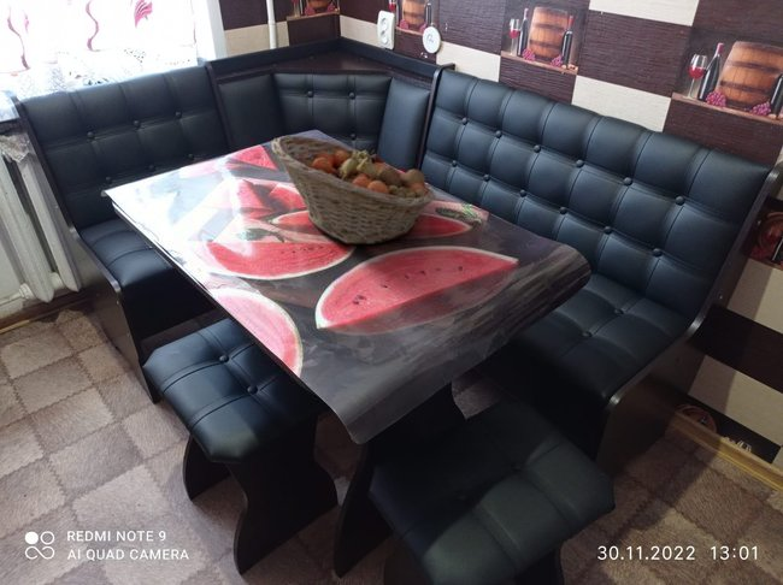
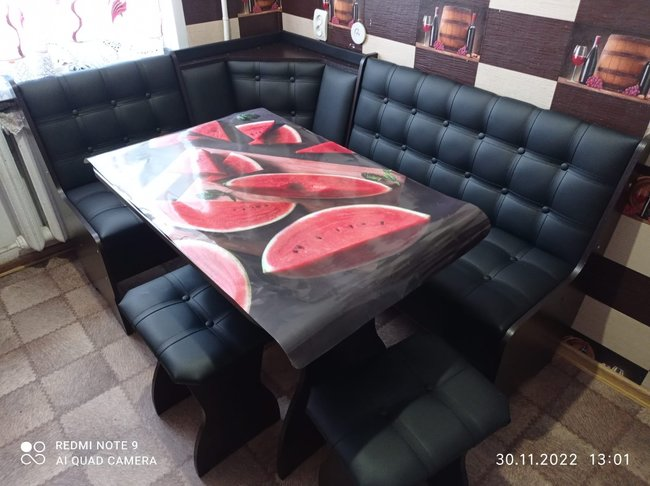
- fruit basket (352, 182)
